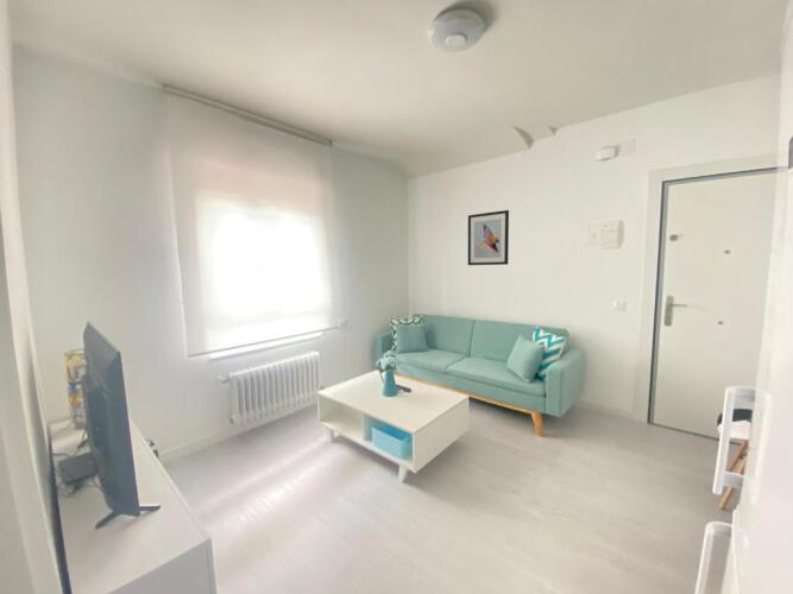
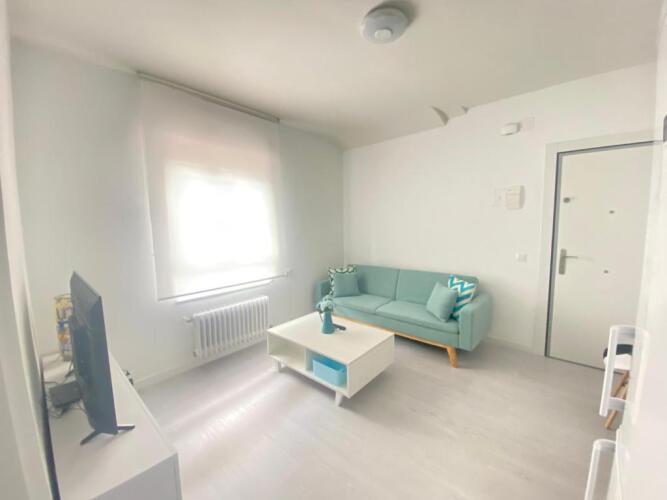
- wall art (486, 239)
